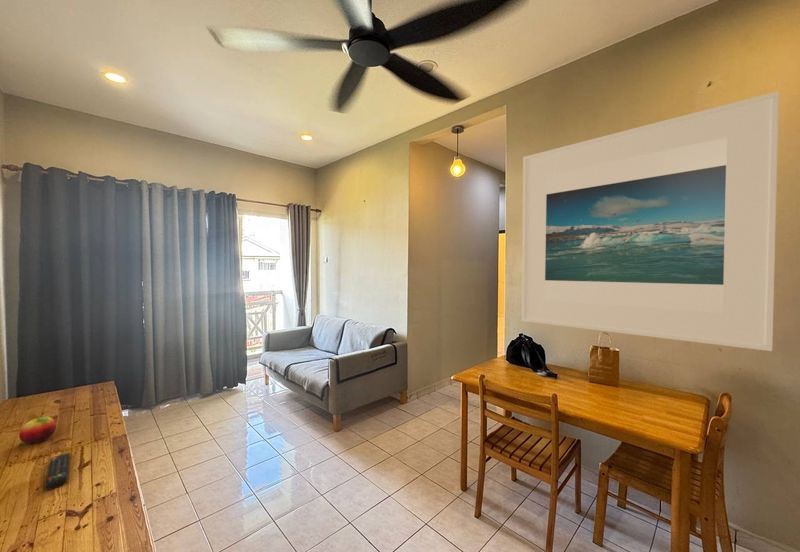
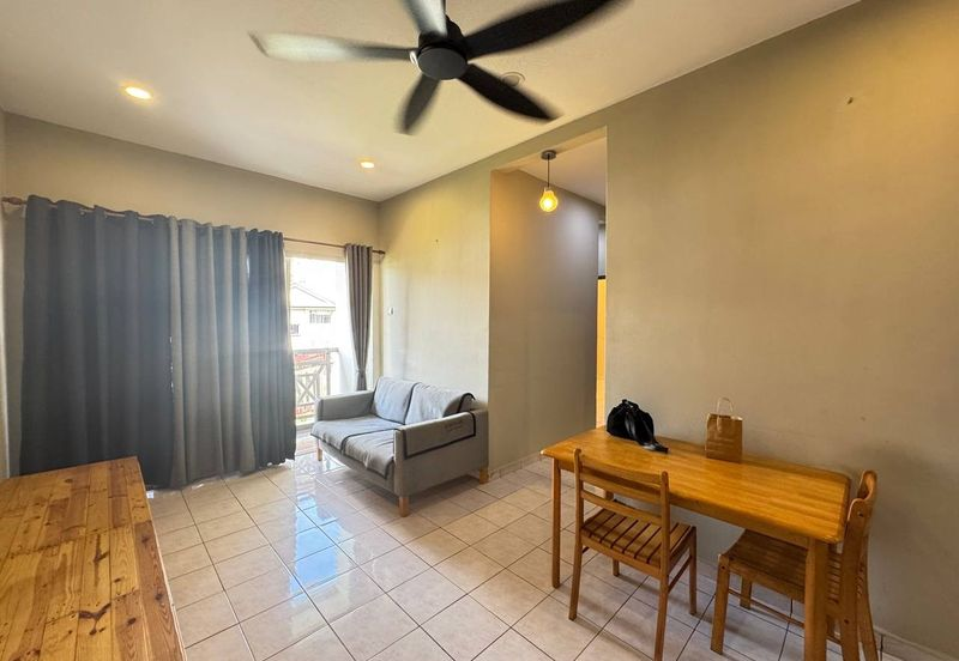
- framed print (620, 232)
- remote control (58, 470)
- fruit (38, 429)
